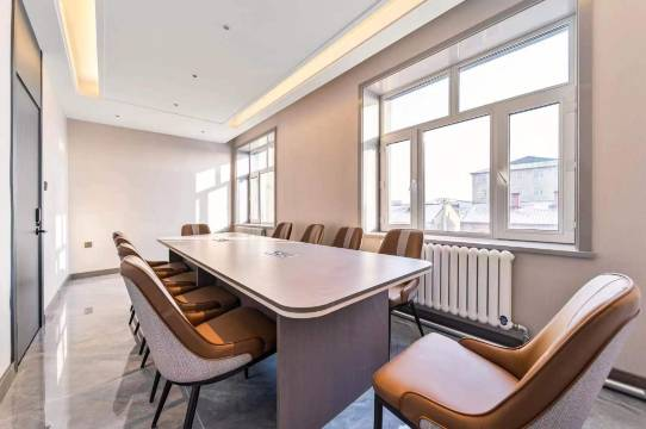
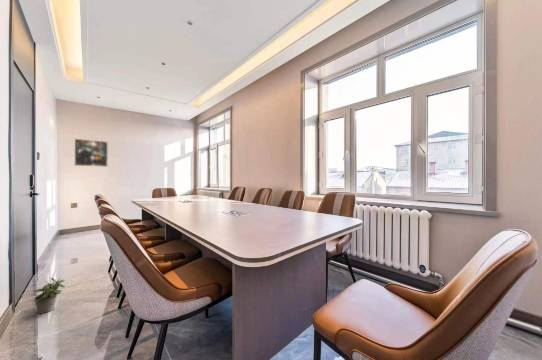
+ potted plant (51, 295)
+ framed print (91, 153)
